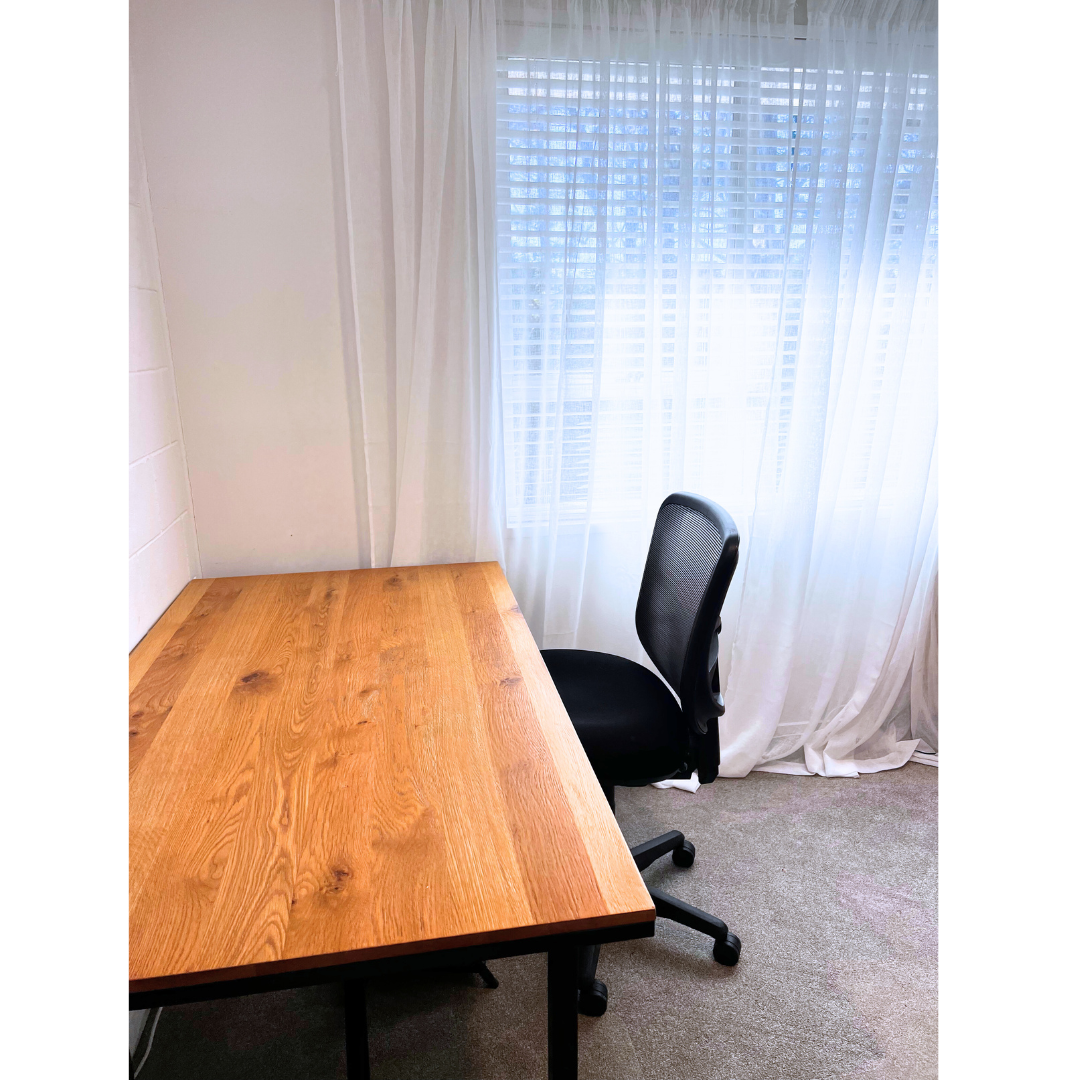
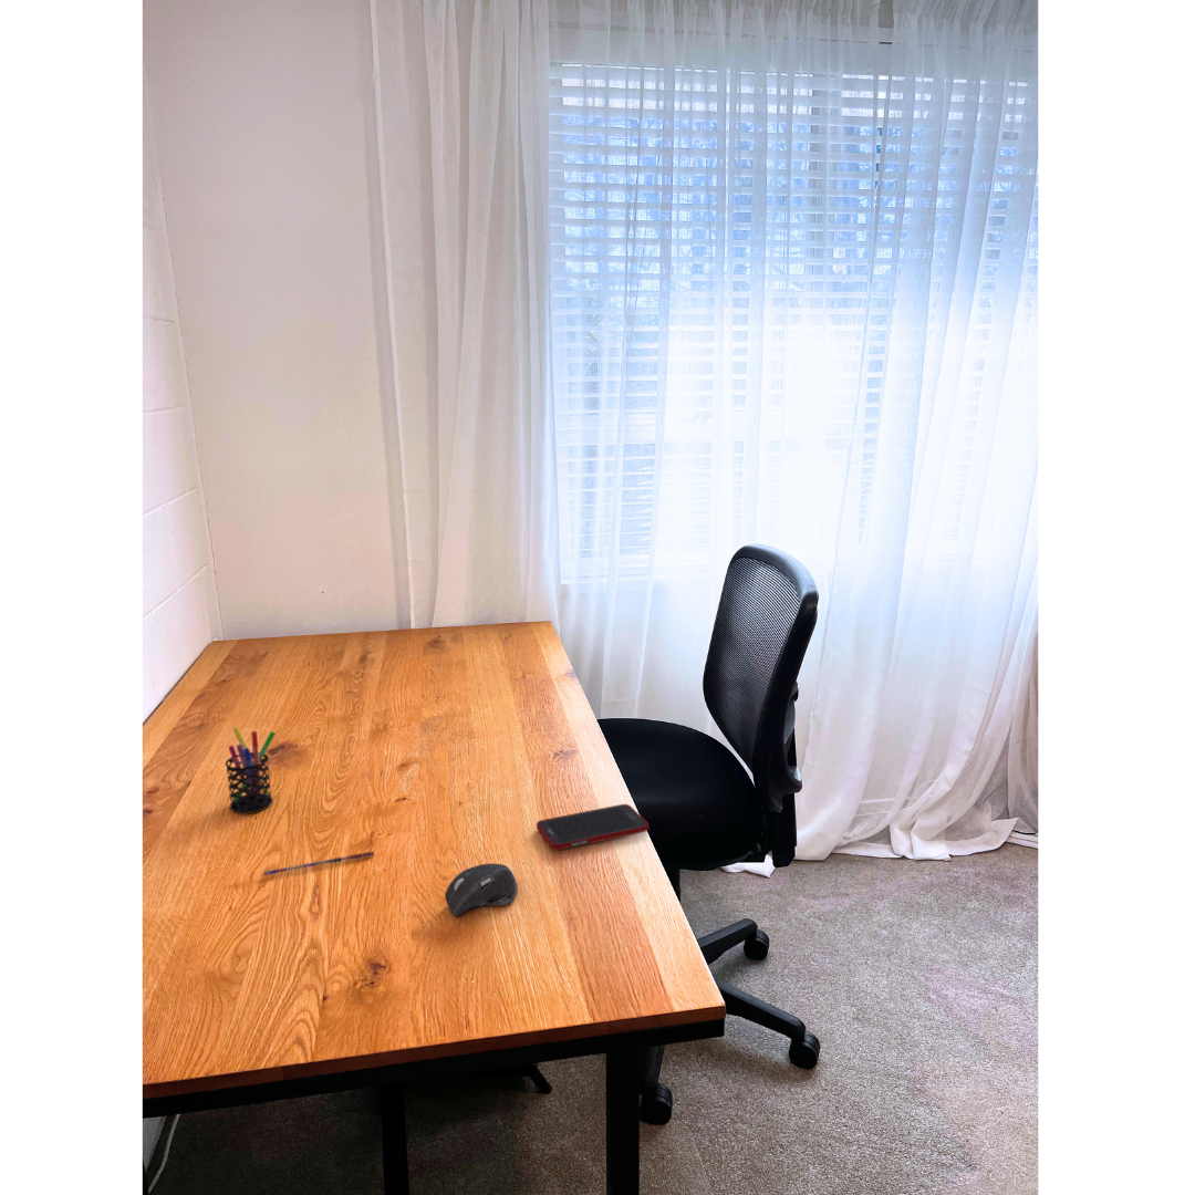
+ computer mouse (484, 883)
+ pen holder (252, 765)
+ cell phone (592, 825)
+ pen (320, 862)
